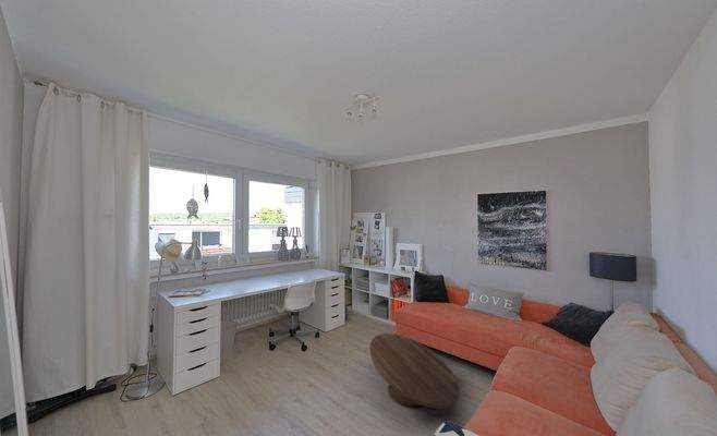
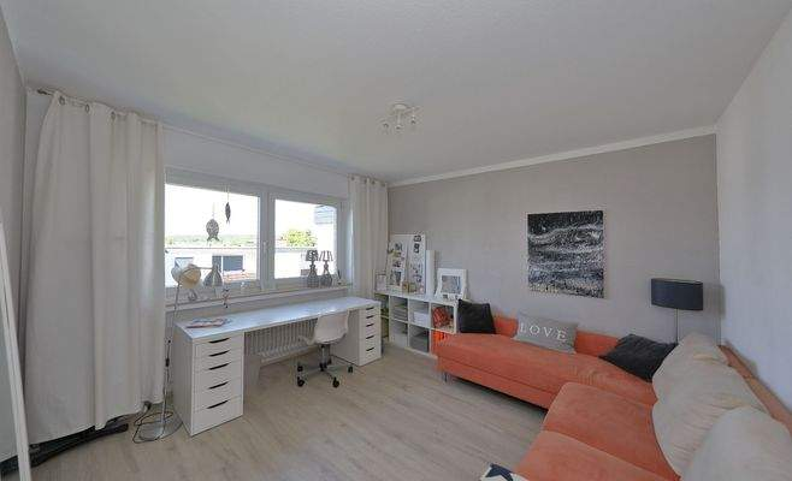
- coffee table (408, 376)
